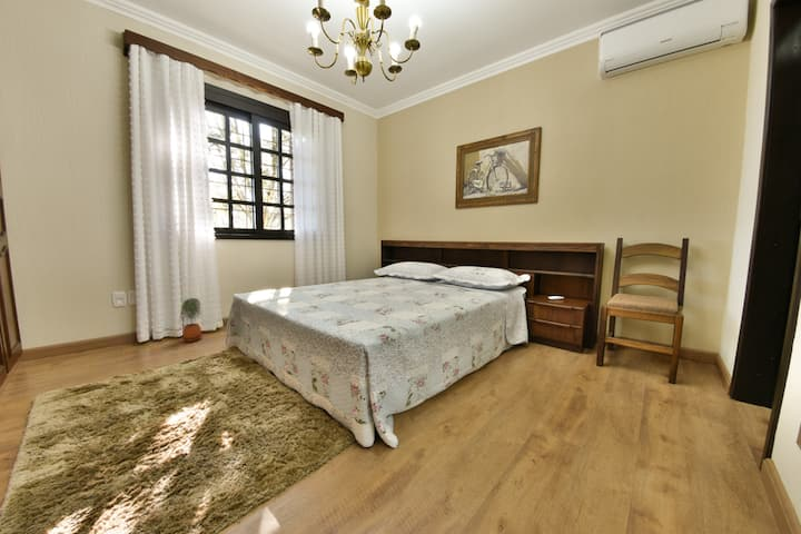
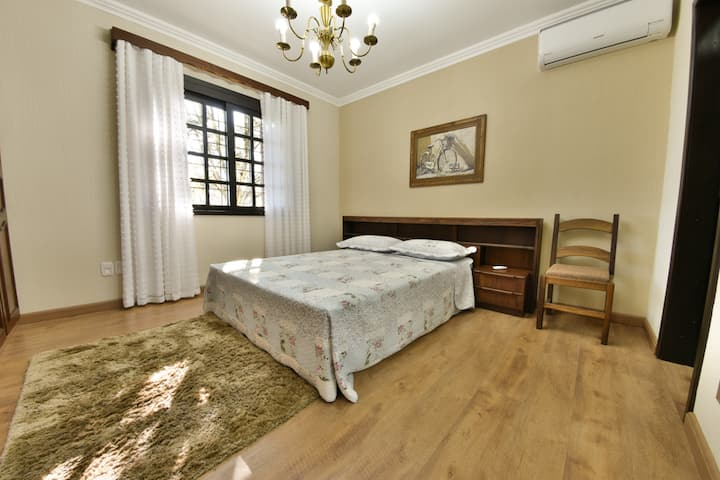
- potted plant (190, 318)
